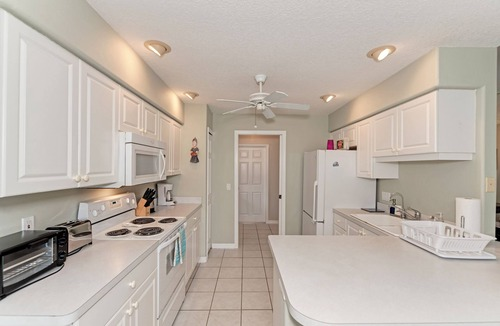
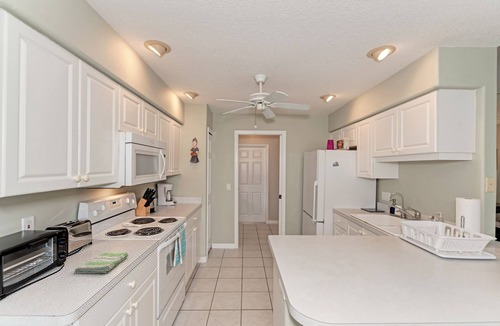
+ dish towel (103, 261)
